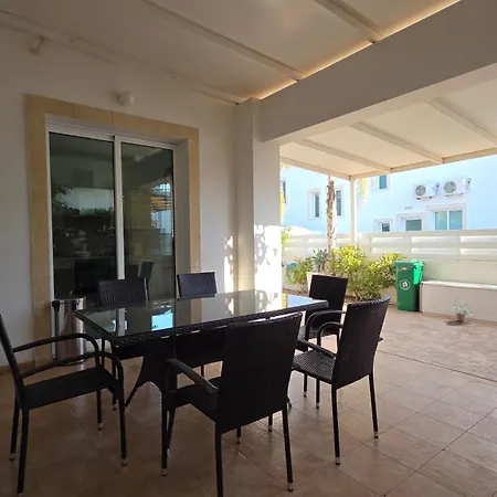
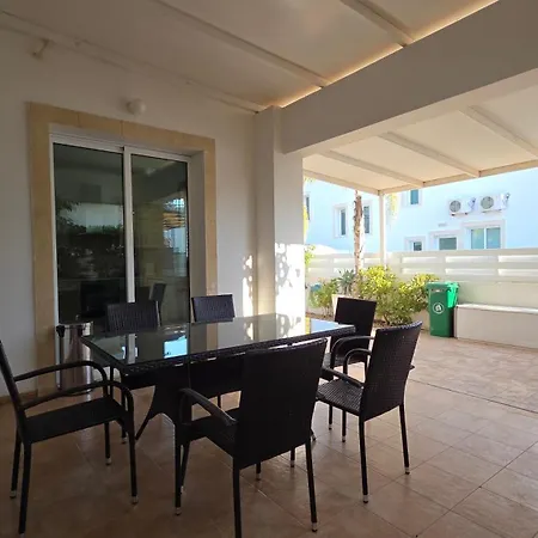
- potted plant (462, 310)
